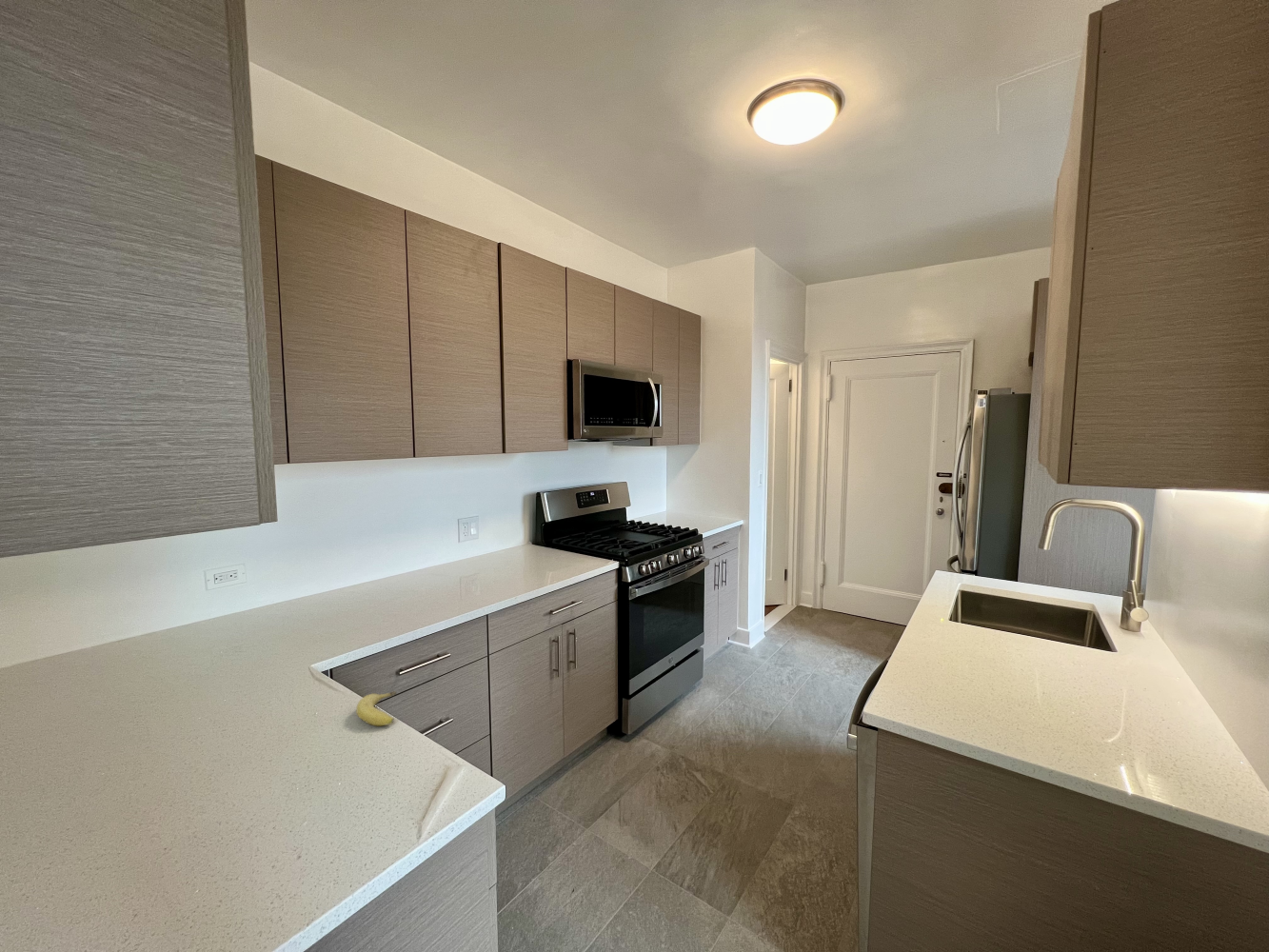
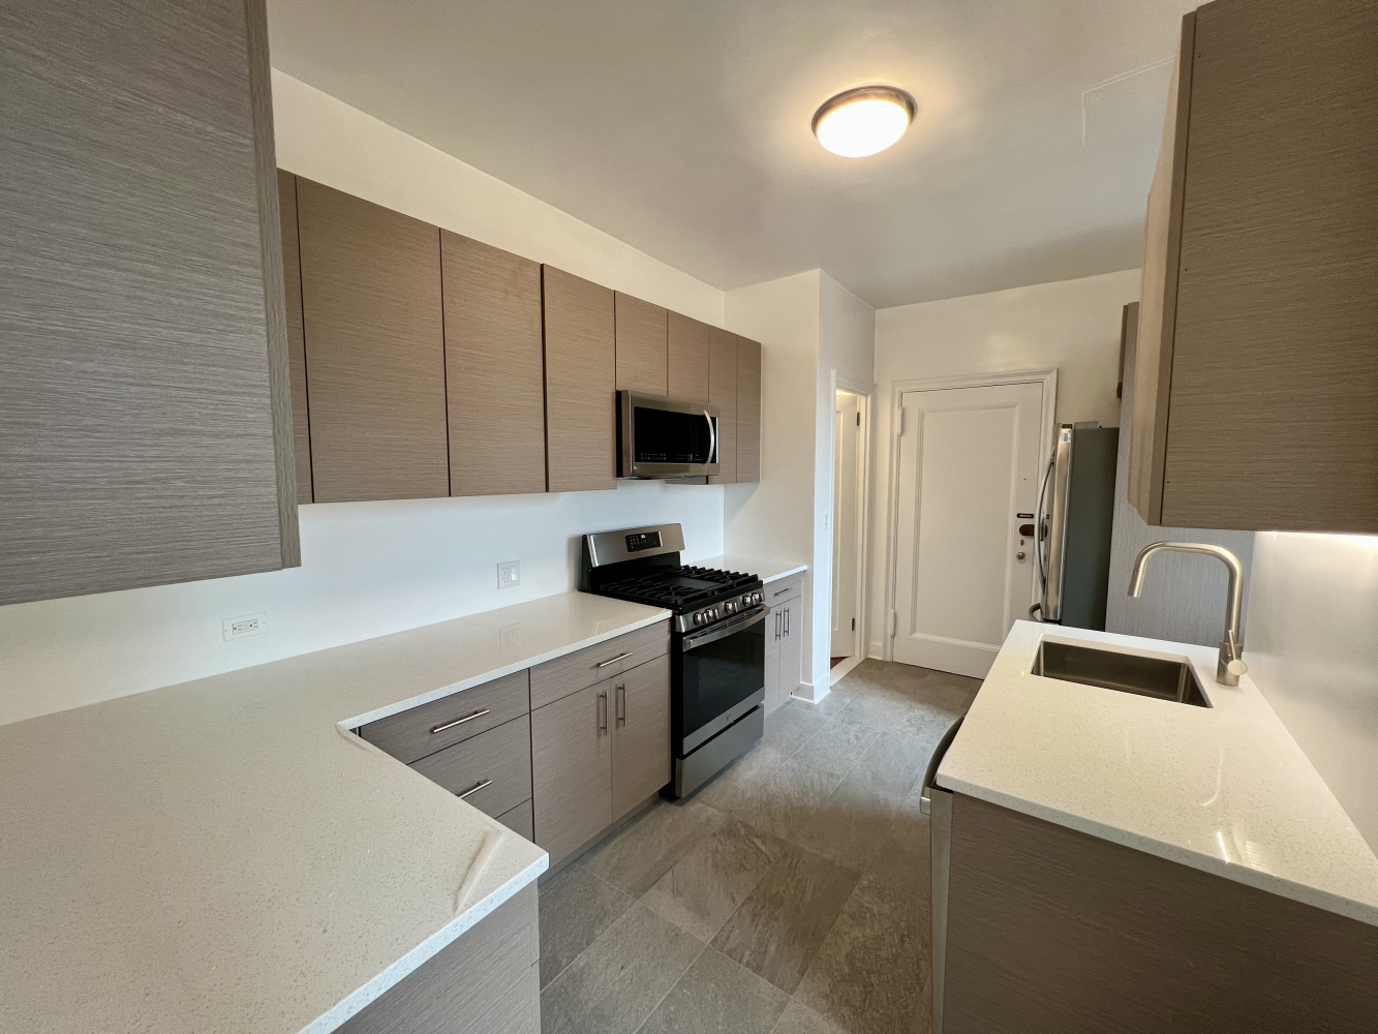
- fruit (375, 704)
